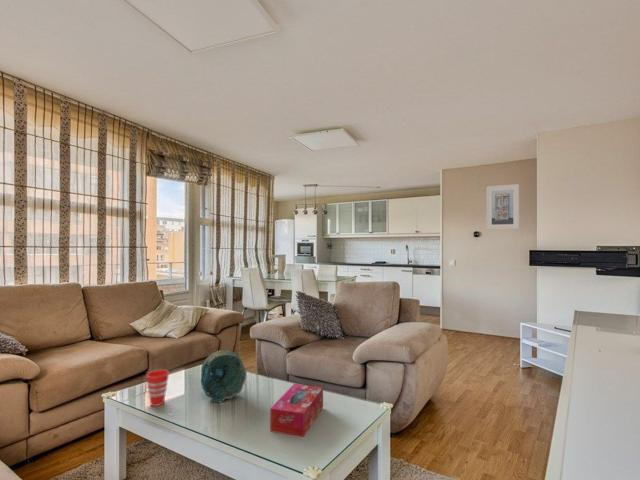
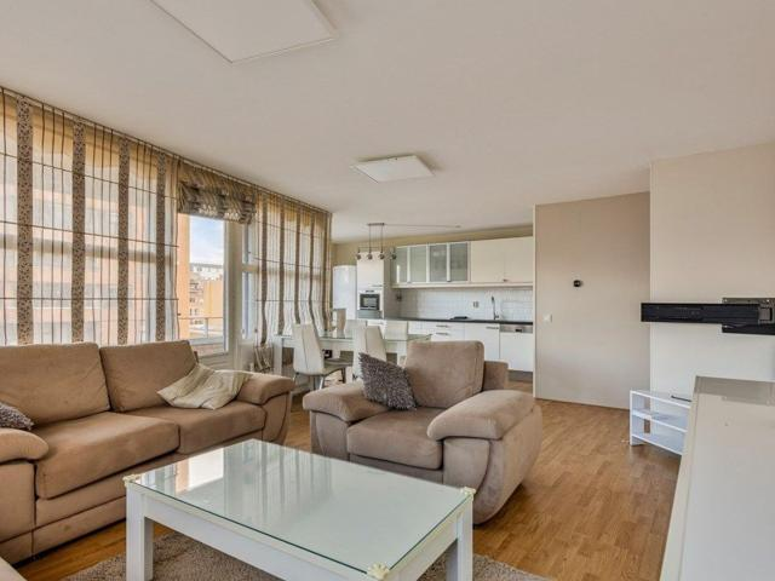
- cup (157, 388)
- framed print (502, 207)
- decorative bowl (224, 372)
- tissue box (298, 407)
